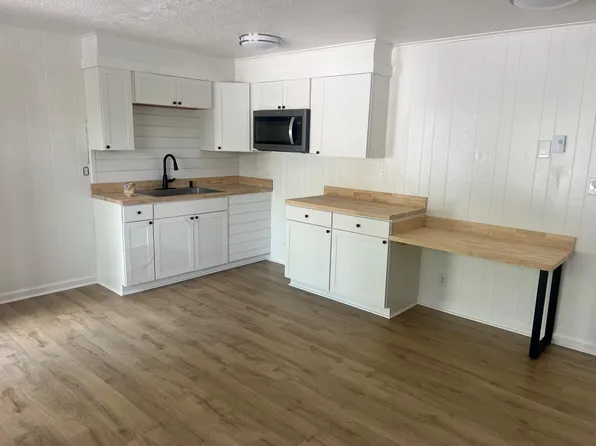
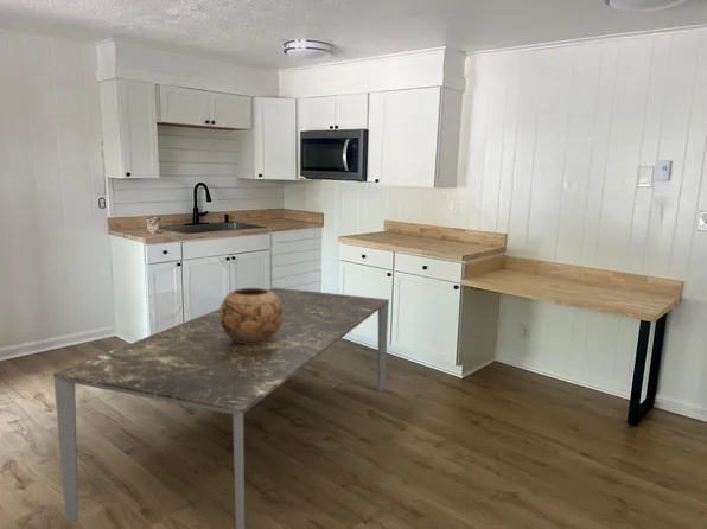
+ decorative bowl (250, 314)
+ dining table (263, 384)
